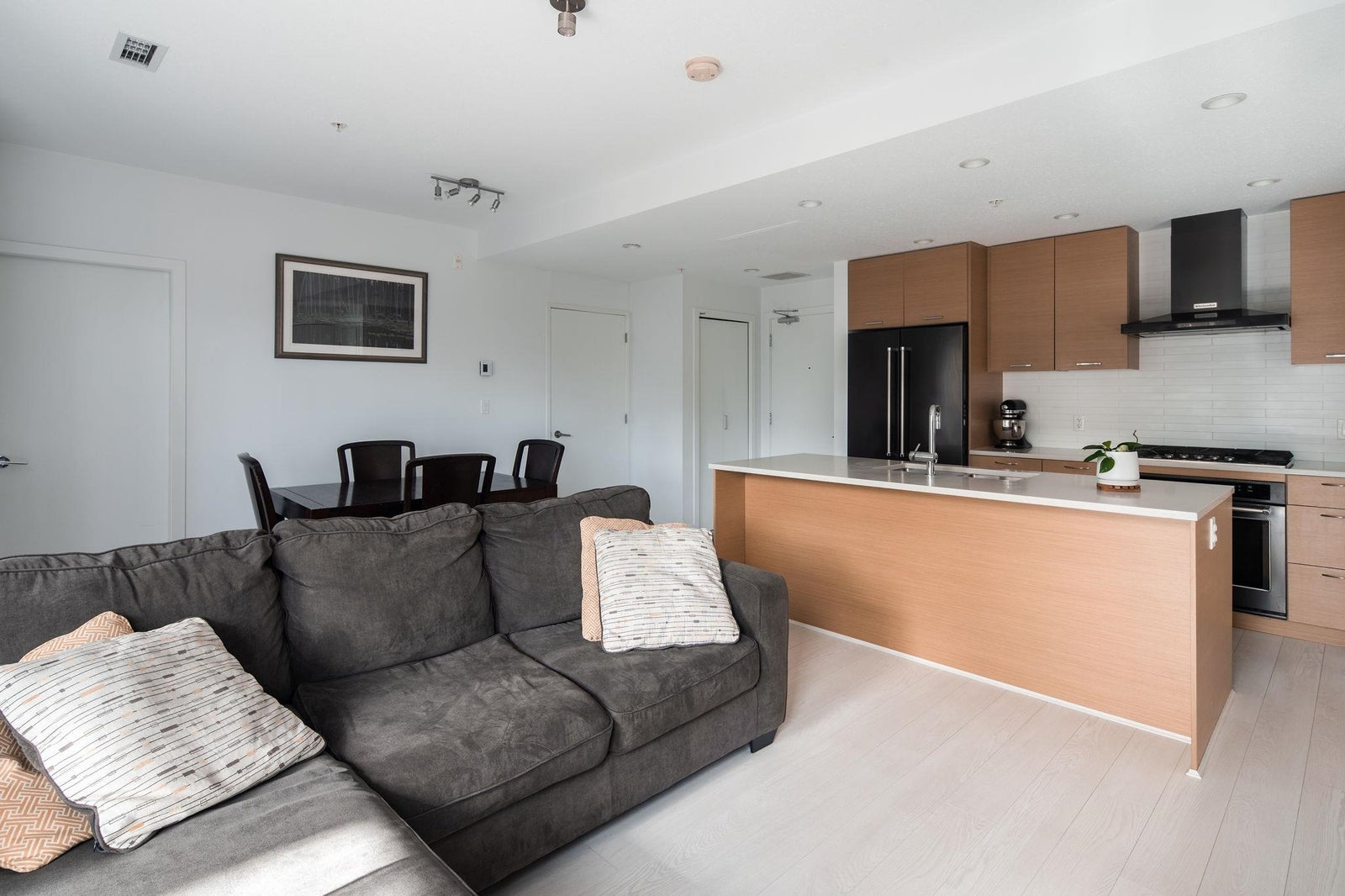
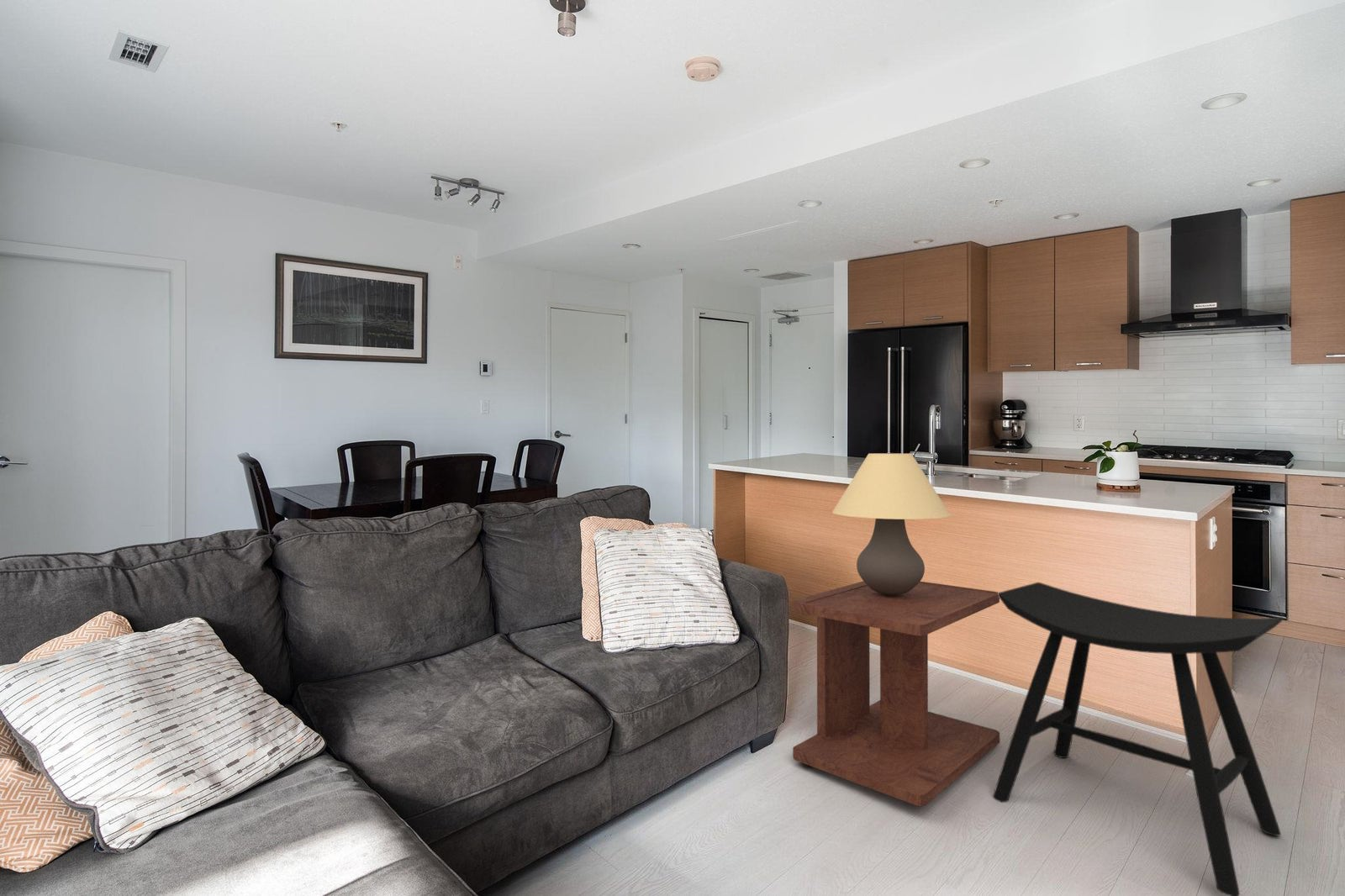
+ side table (899, 675)
+ table lamp (889, 523)
+ stool (1123, 739)
